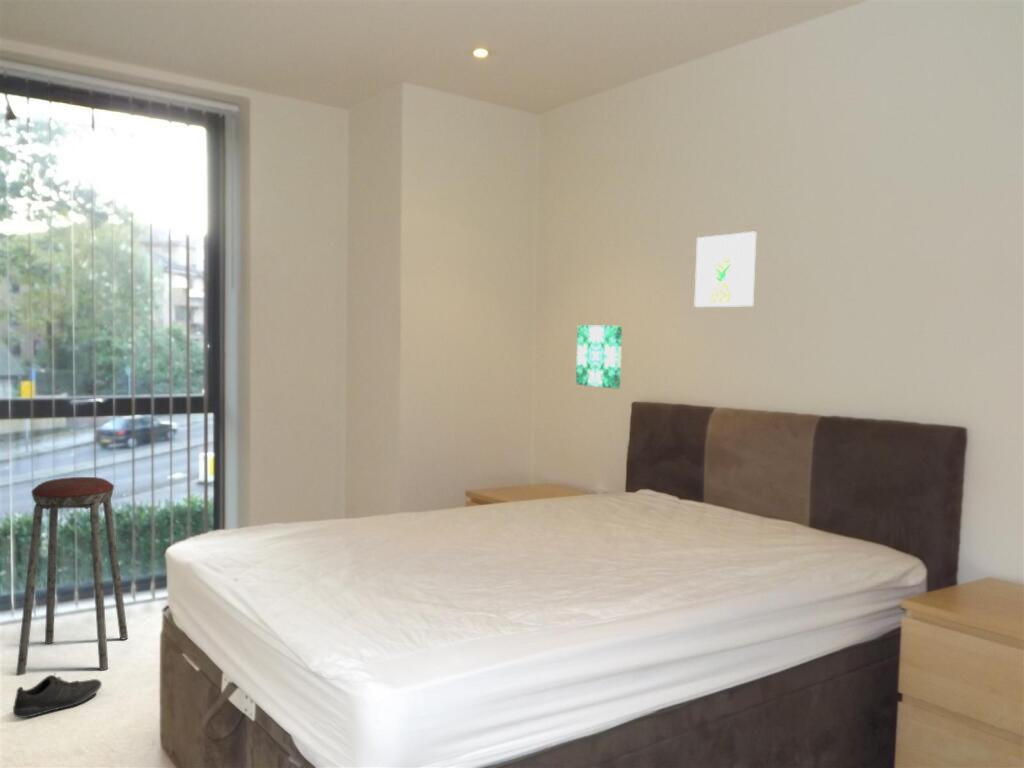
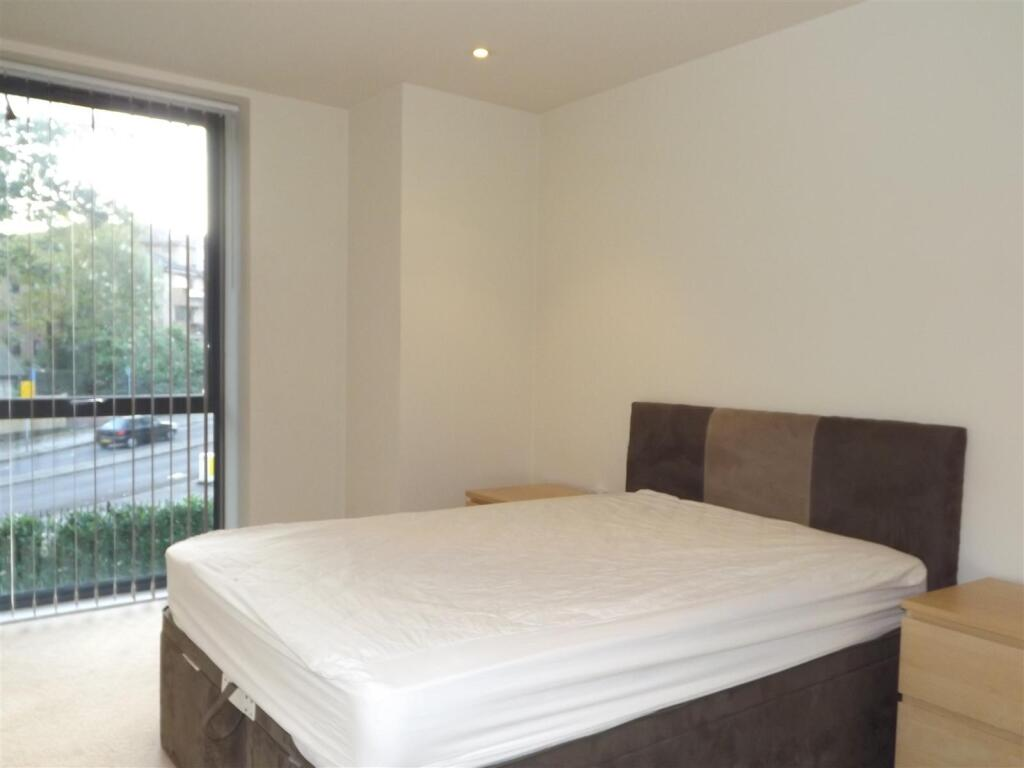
- wall art (598, 356)
- shoe (59, 690)
- wall art (724, 270)
- music stool (55, 568)
